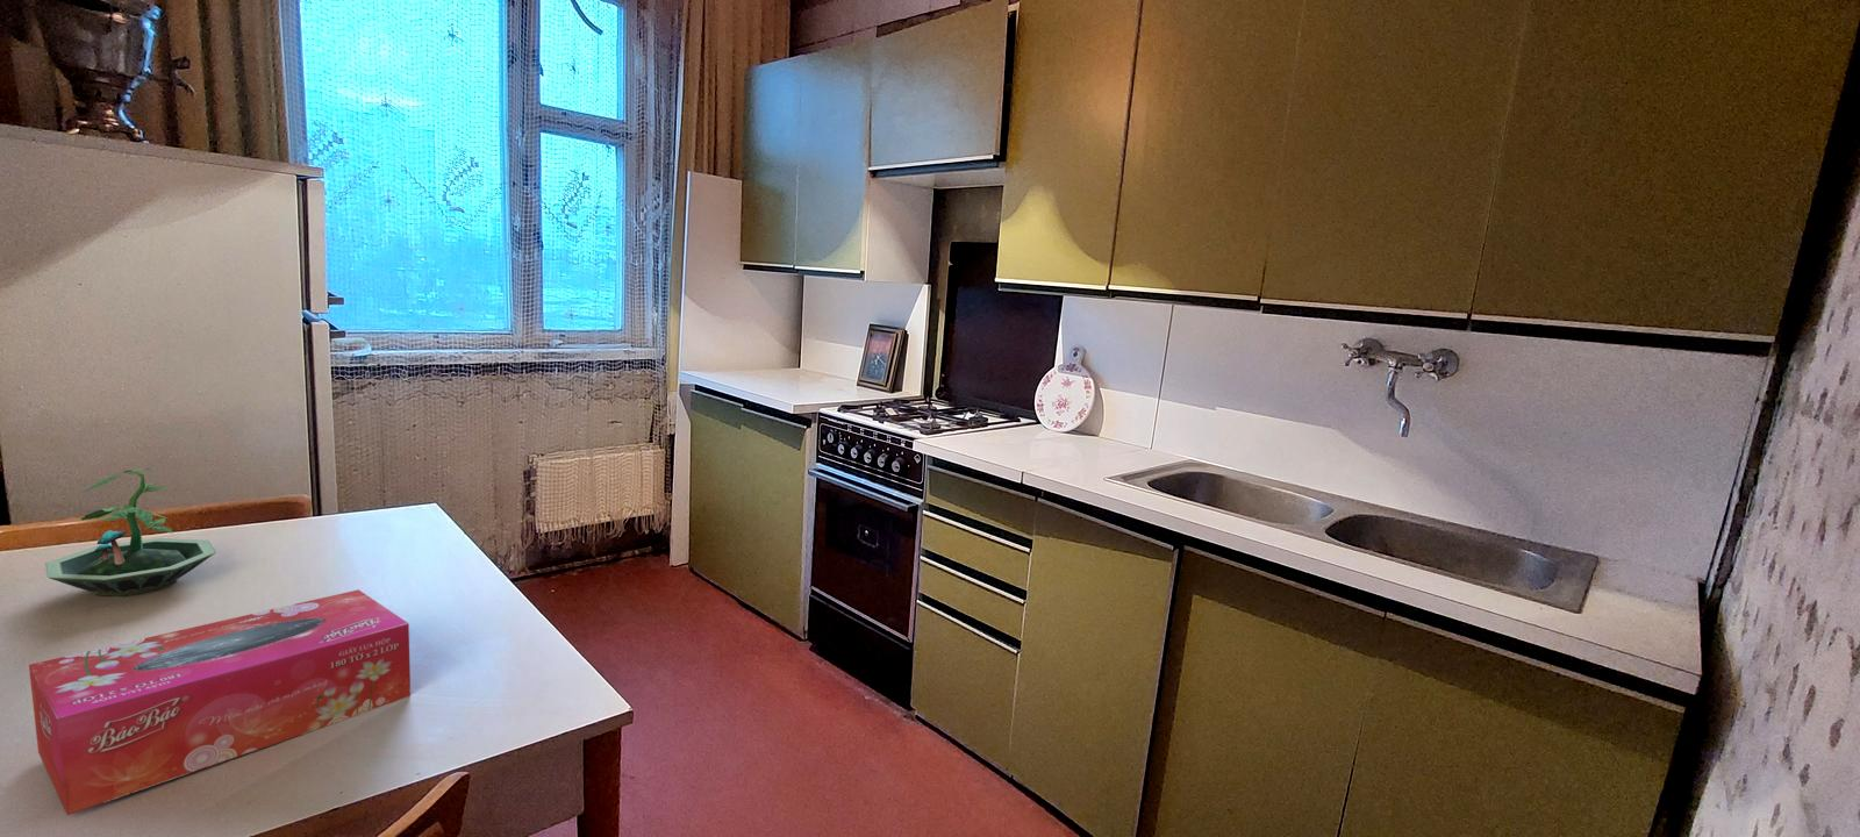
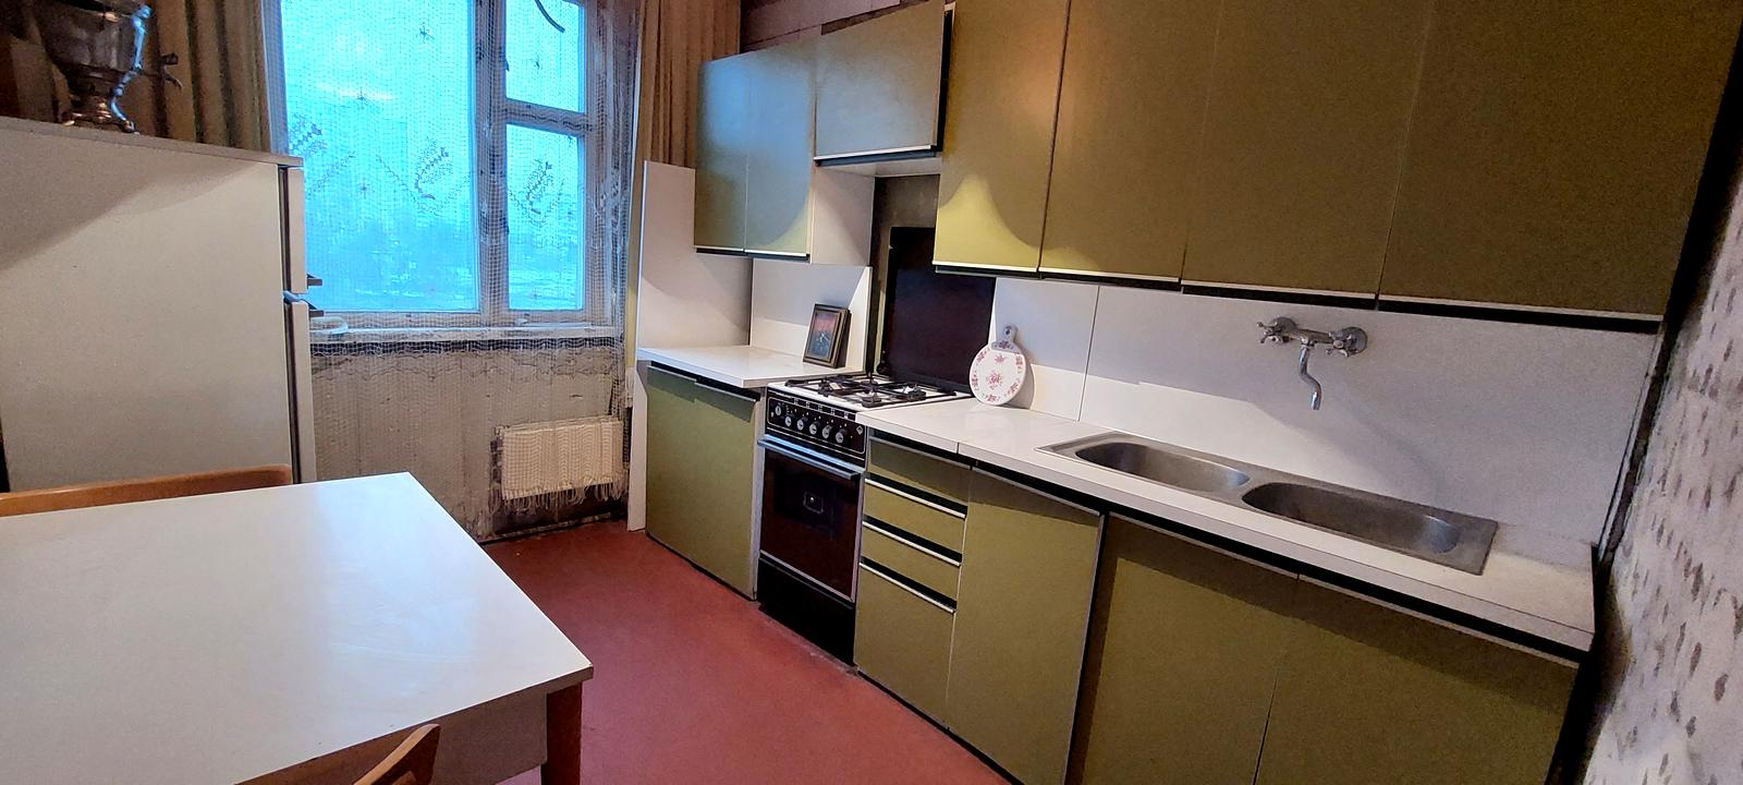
- tissue box (238, 683)
- terrarium (132, 497)
